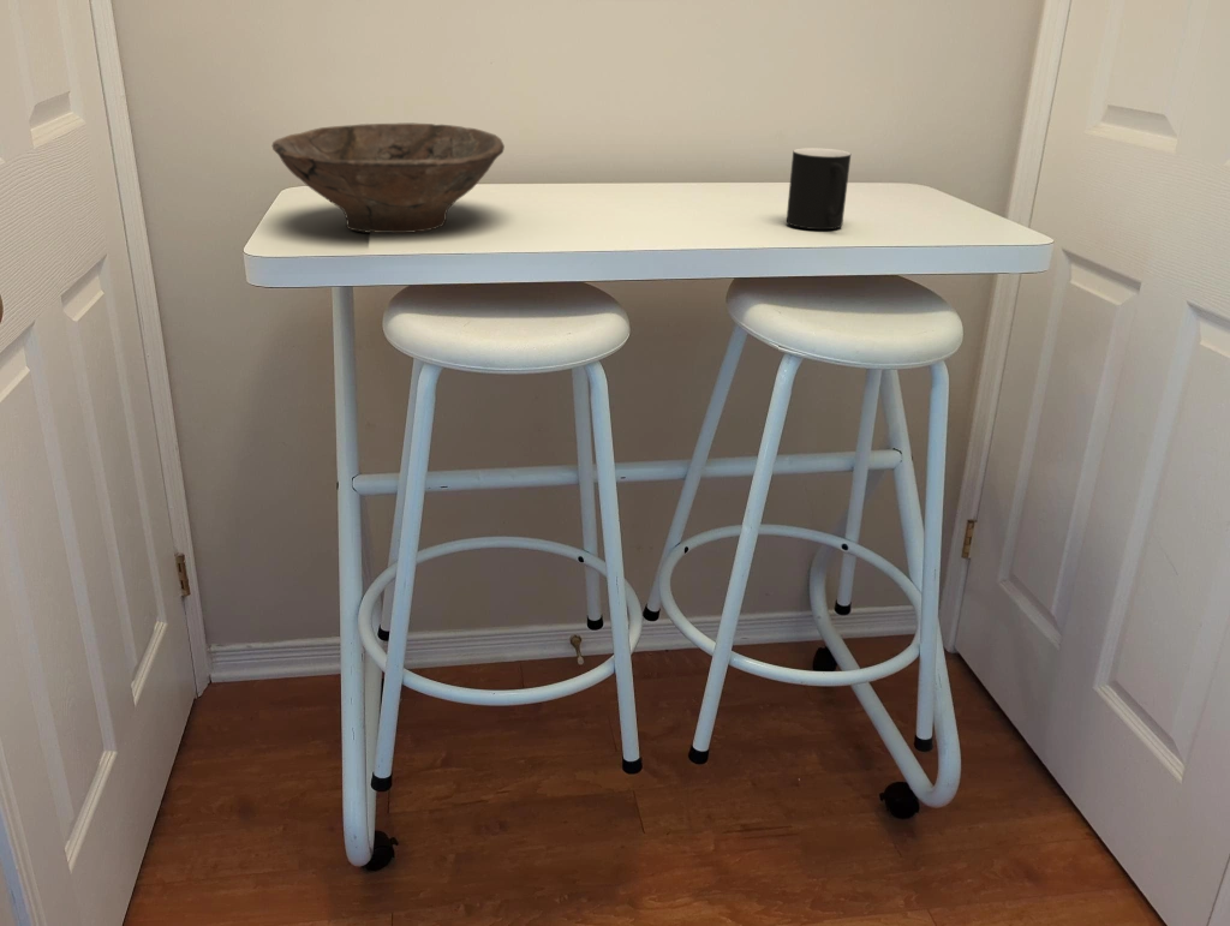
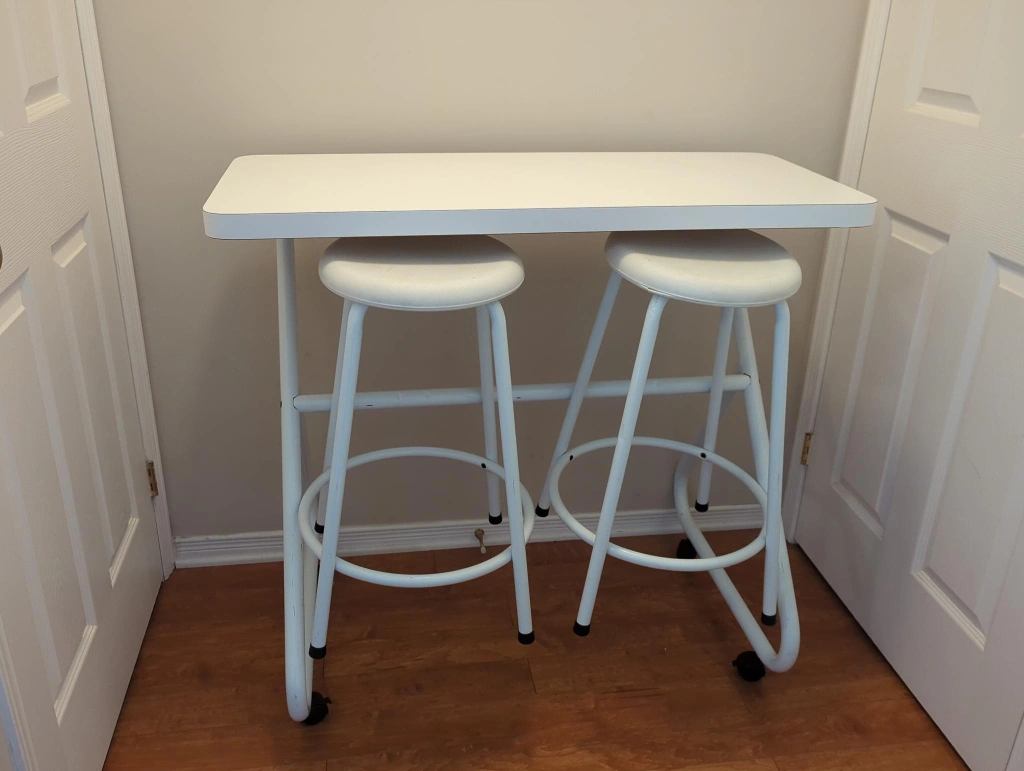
- cup (823, 191)
- bowl (393, 181)
